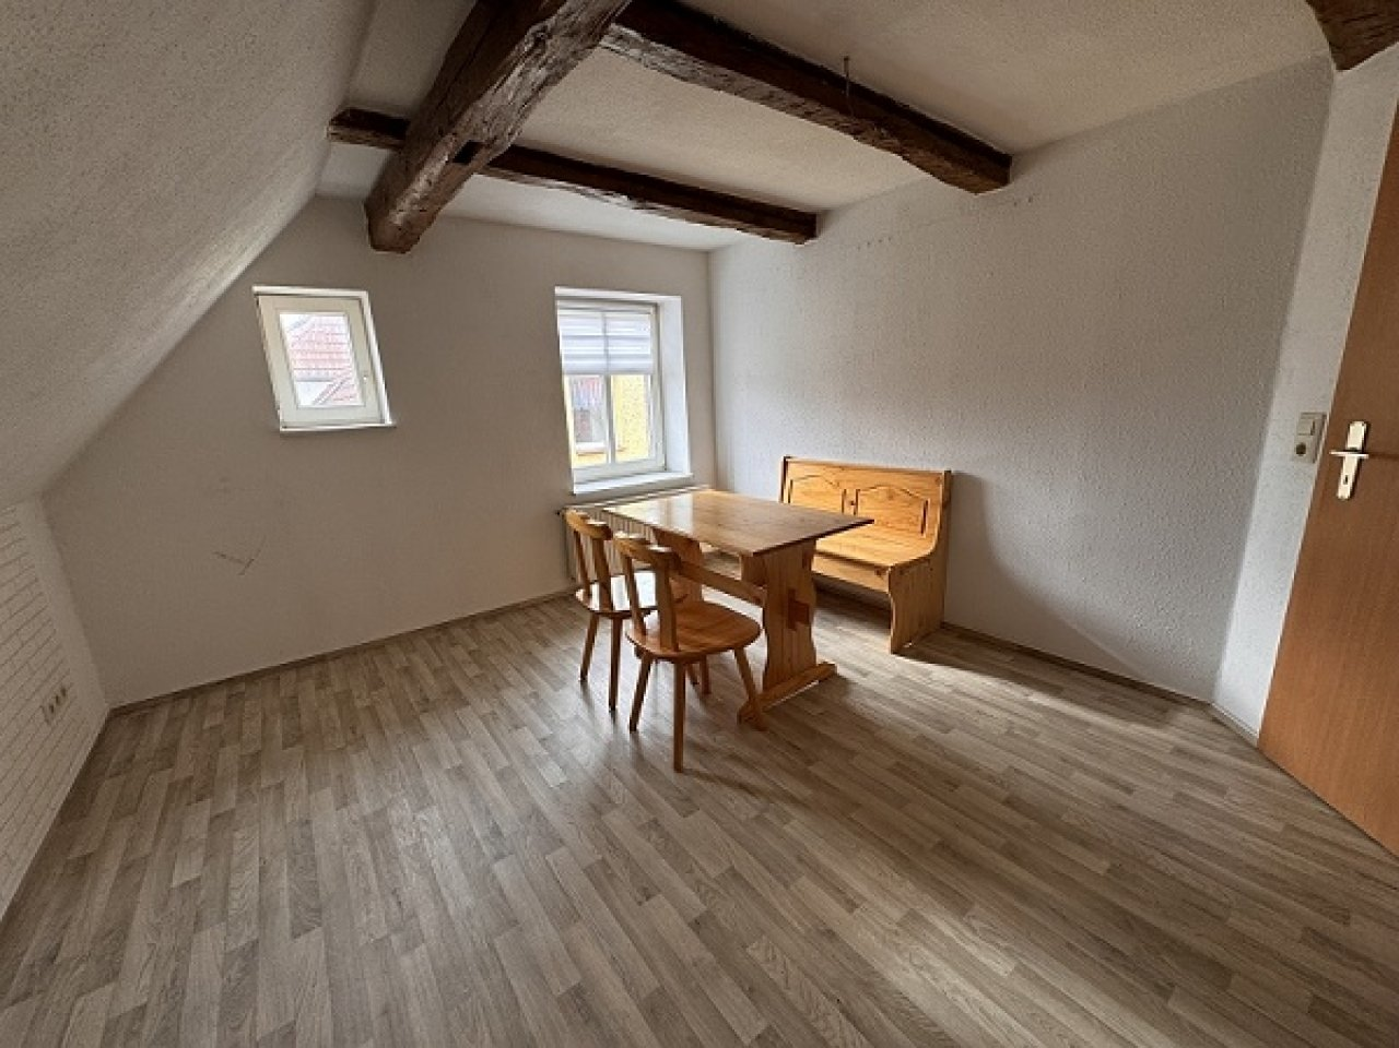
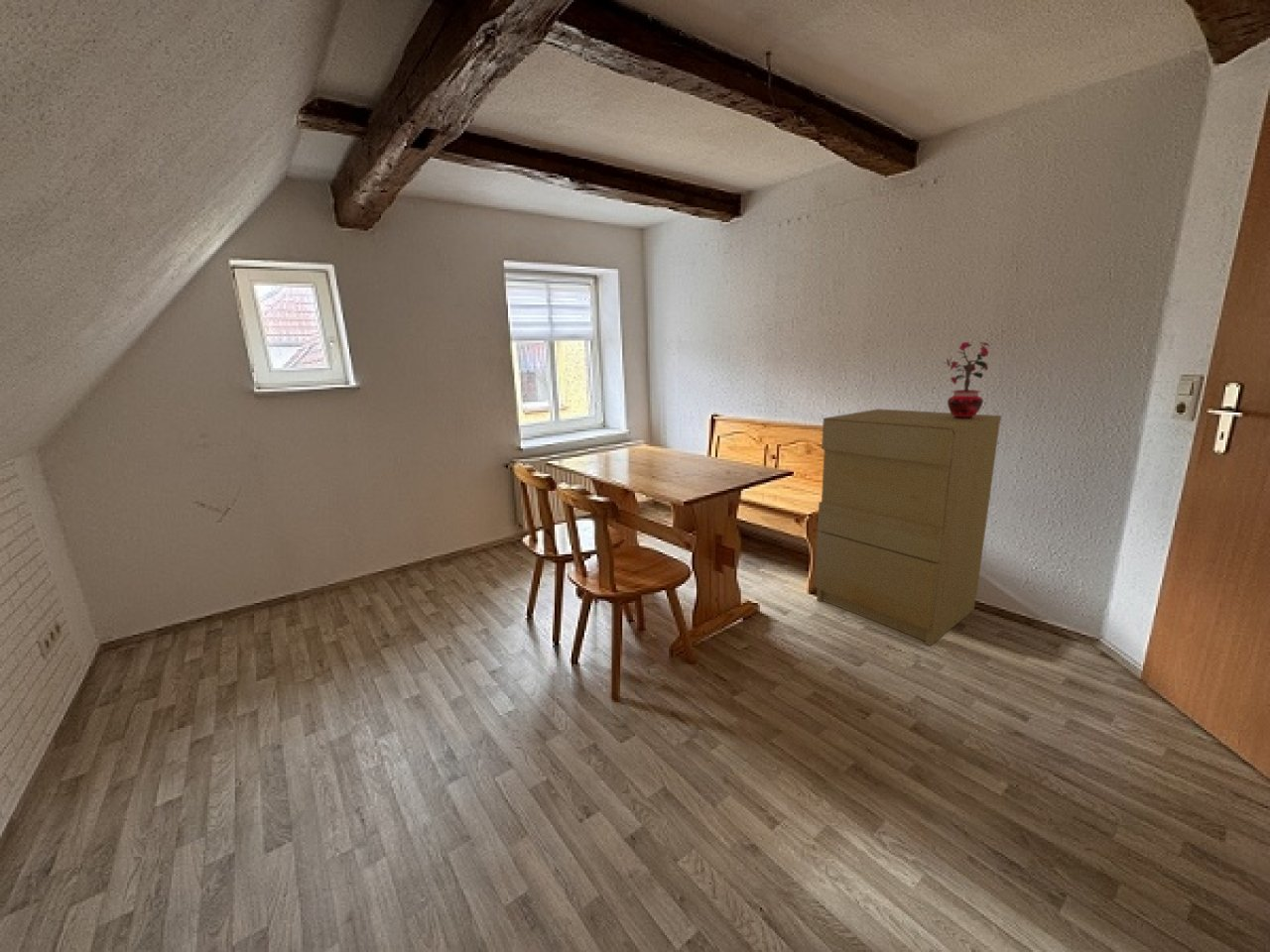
+ cabinet (900, 515)
+ potted plant (967, 379)
